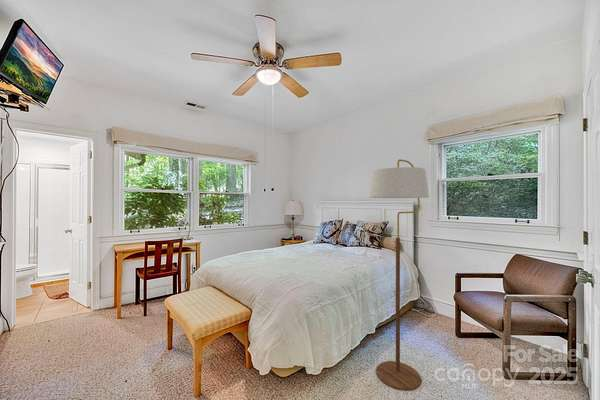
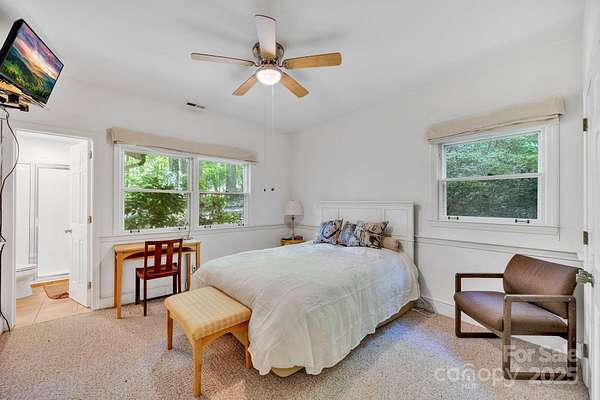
- floor lamp (399, 266)
